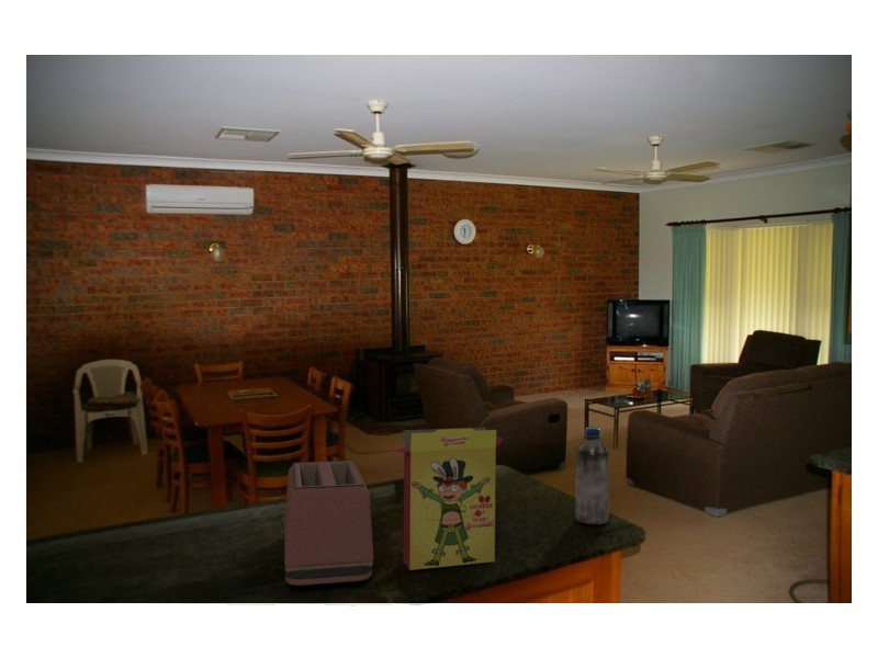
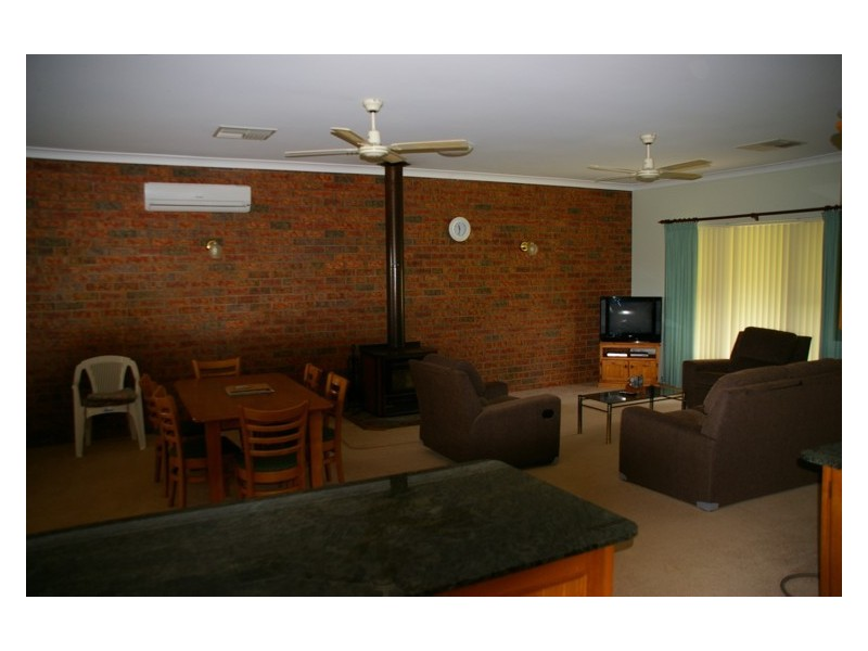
- toaster (325, 514)
- water bottle (592, 474)
- cereal box (448, 494)
